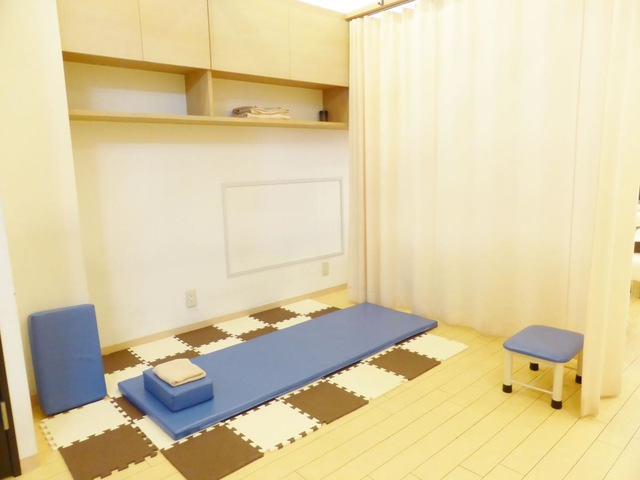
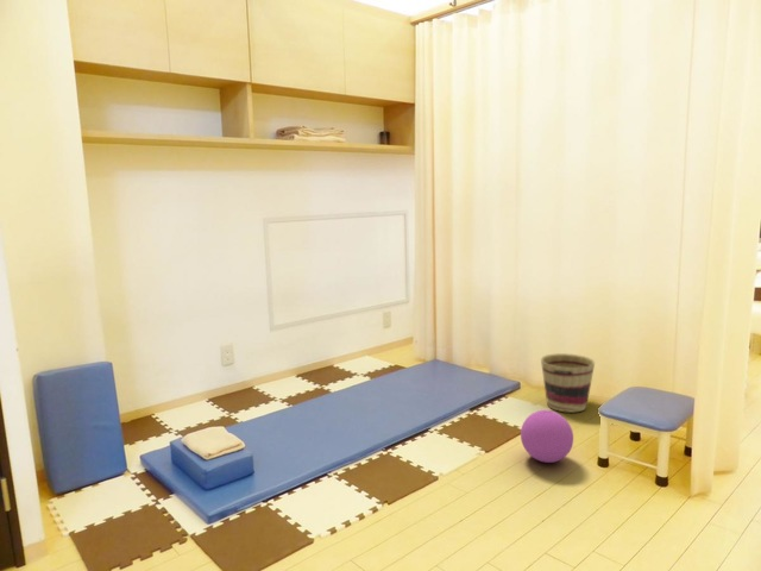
+ ball (546, 435)
+ basket (566, 383)
